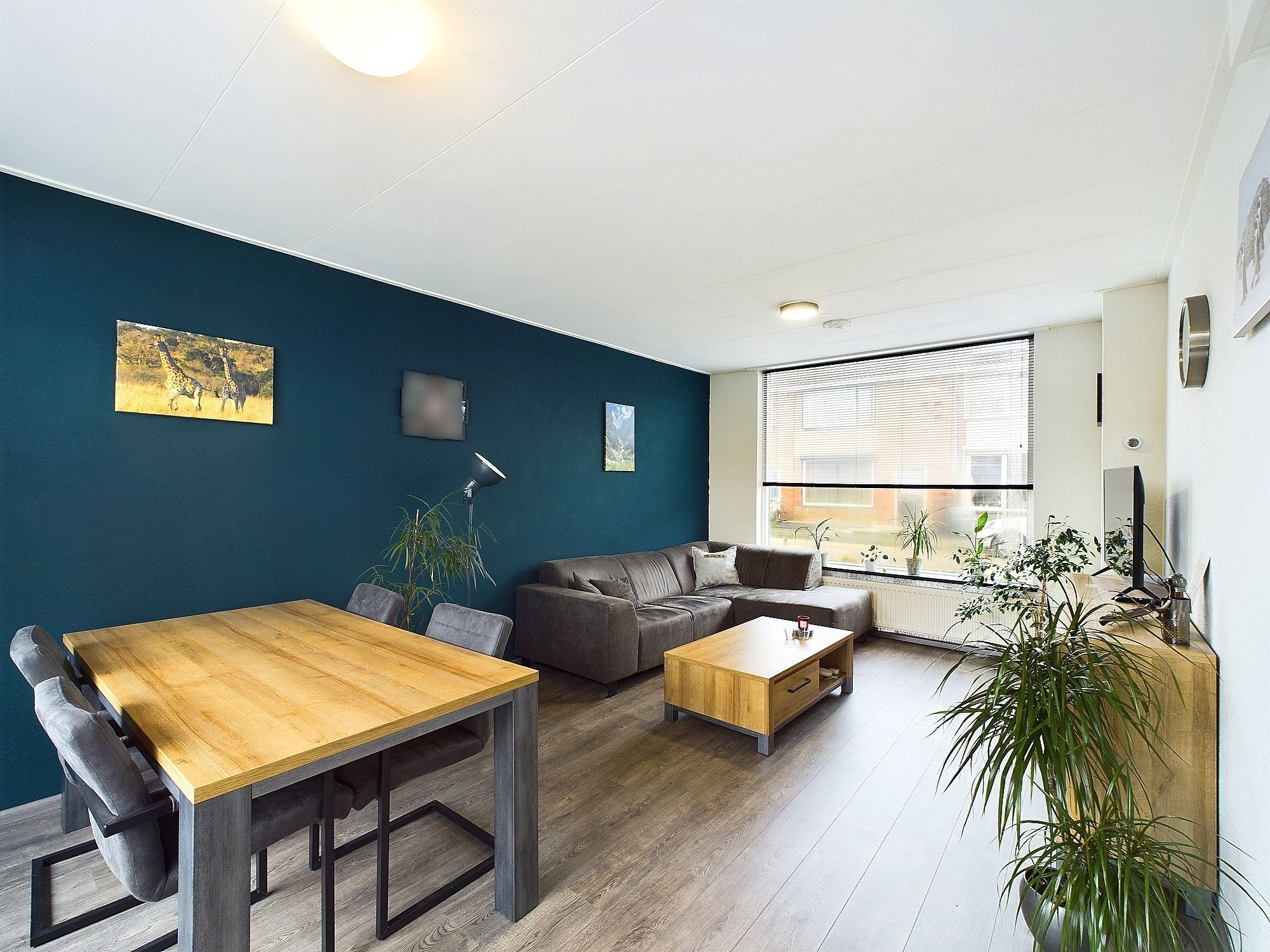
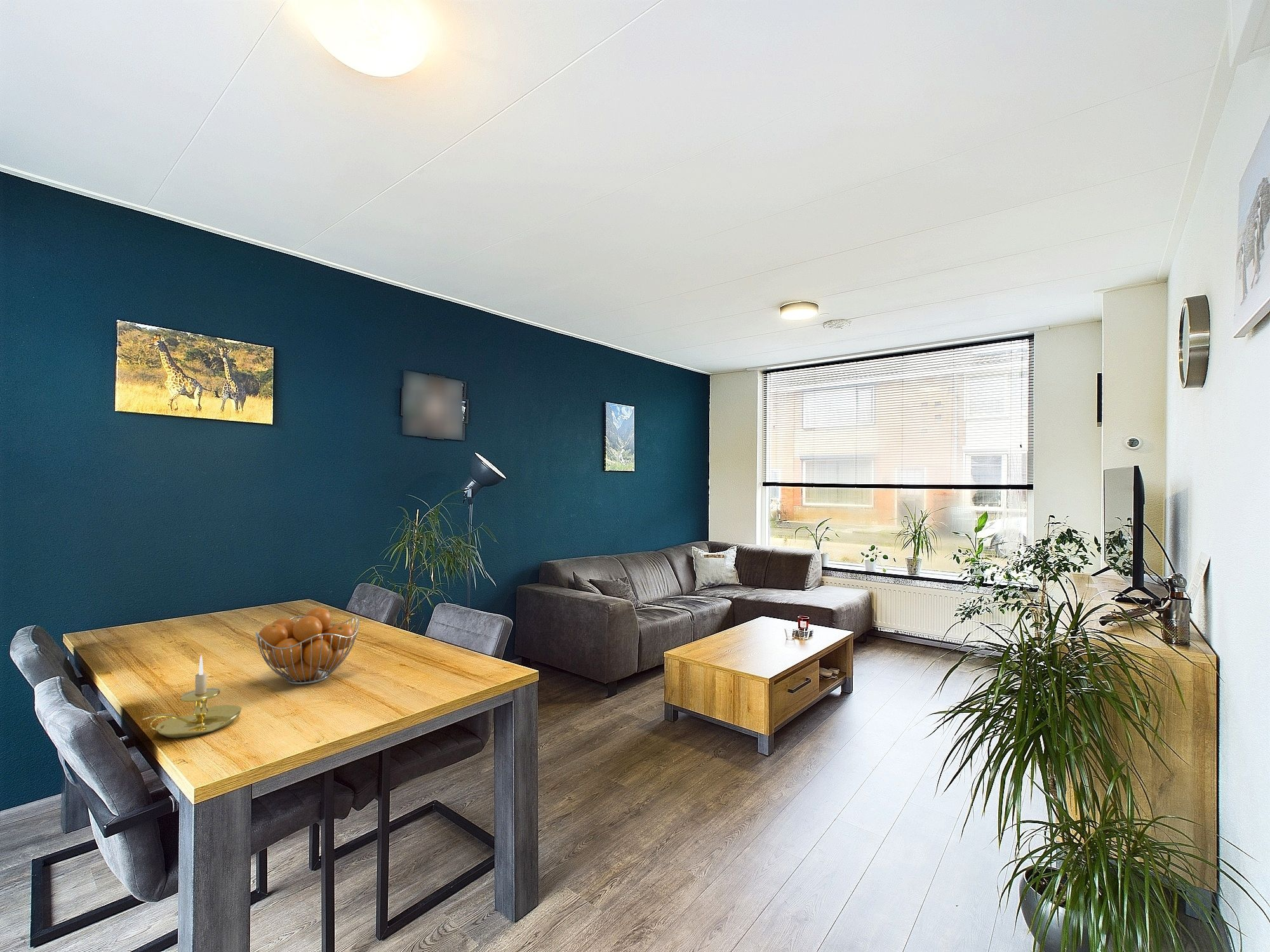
+ candle holder (194, 692)
+ fruit basket (309, 645)
